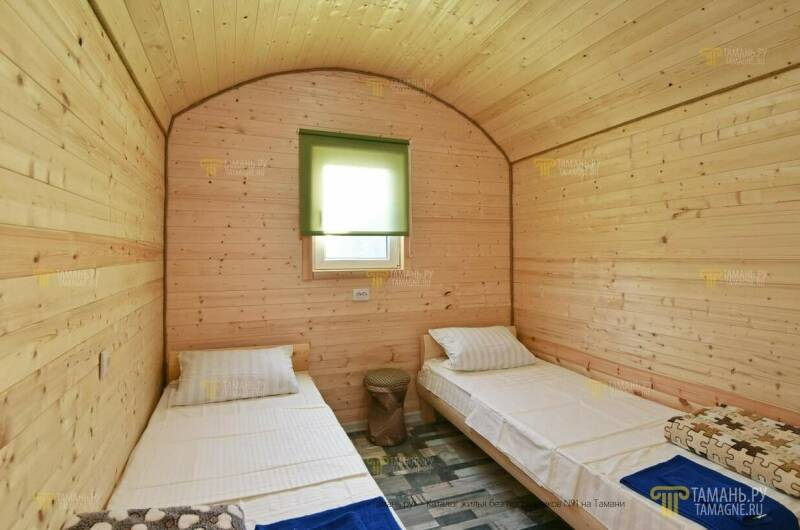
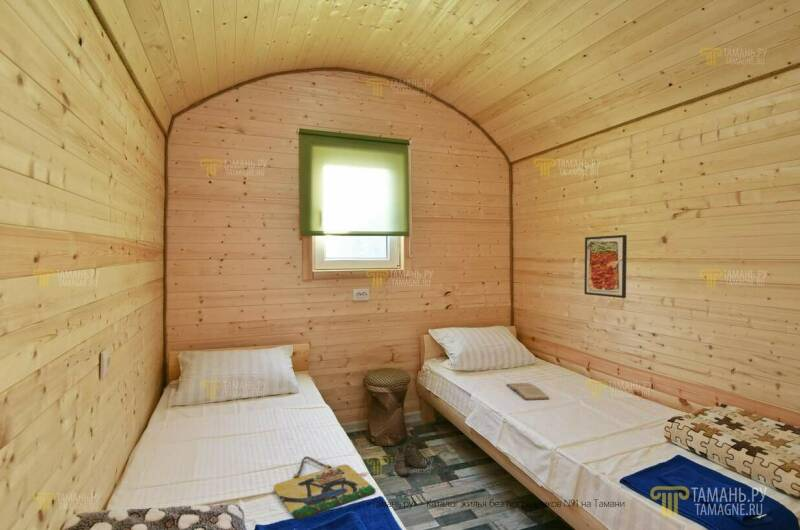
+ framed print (604, 266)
+ book (526, 389)
+ home sign (316, 479)
+ boots (407, 458)
